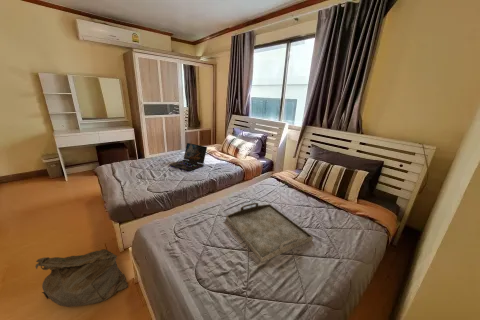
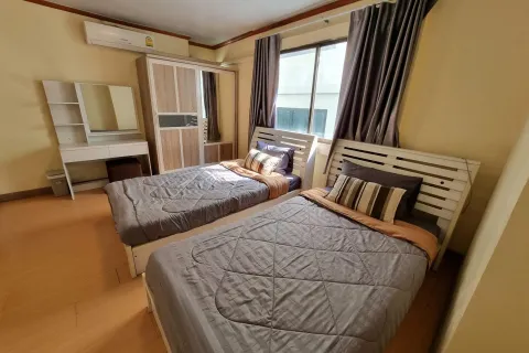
- laptop (188, 156)
- bag (82, 273)
- serving tray (266, 224)
